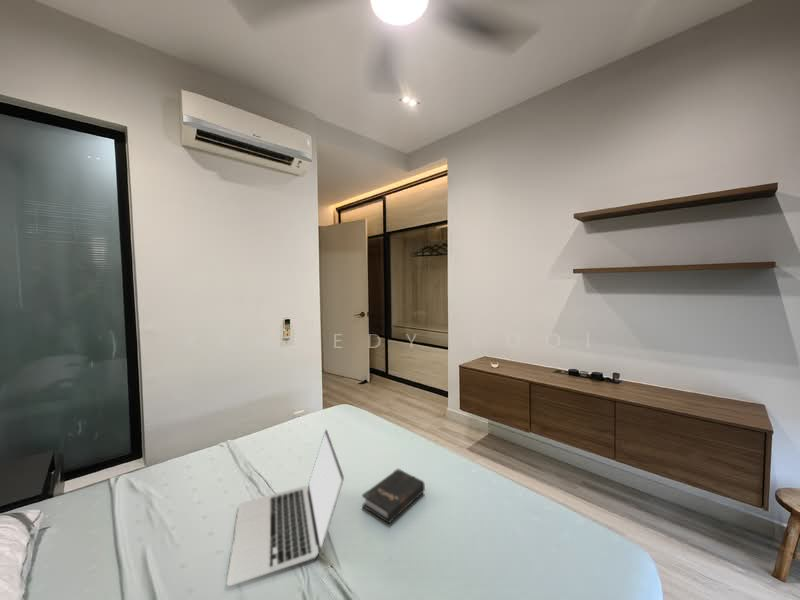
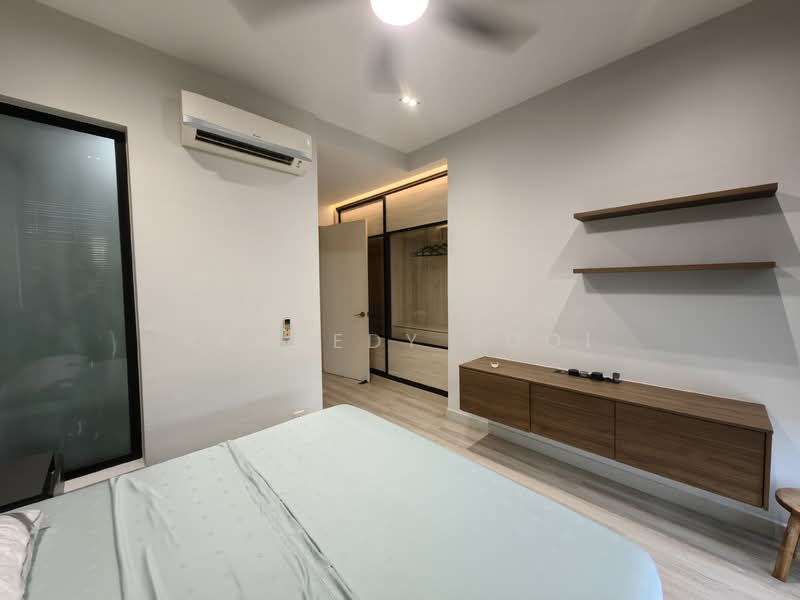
- laptop (286, 492)
- hardback book (394, 493)
